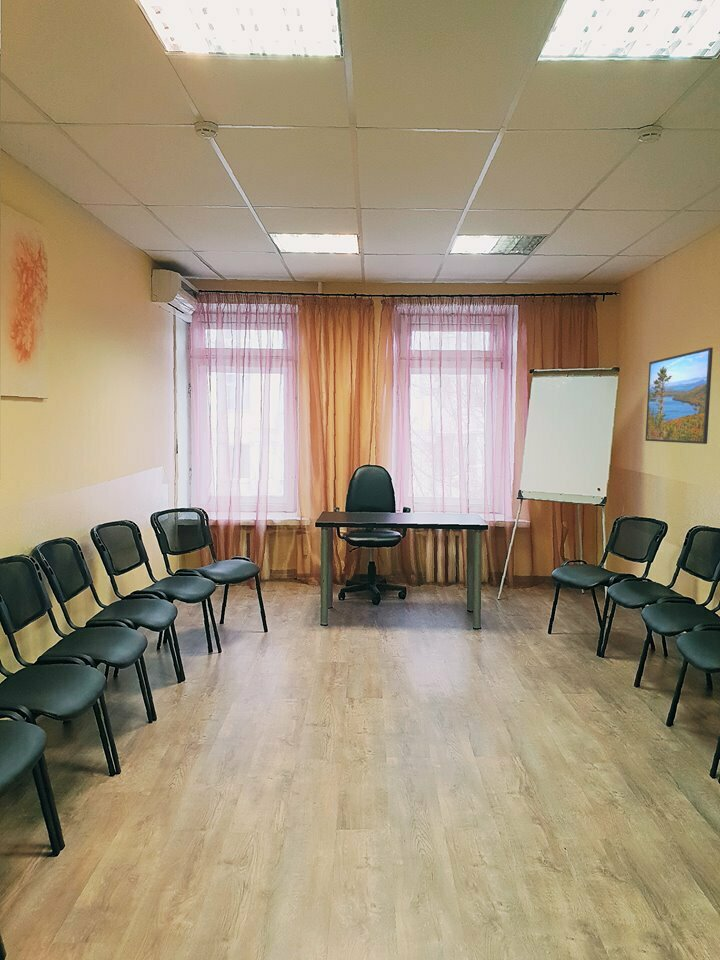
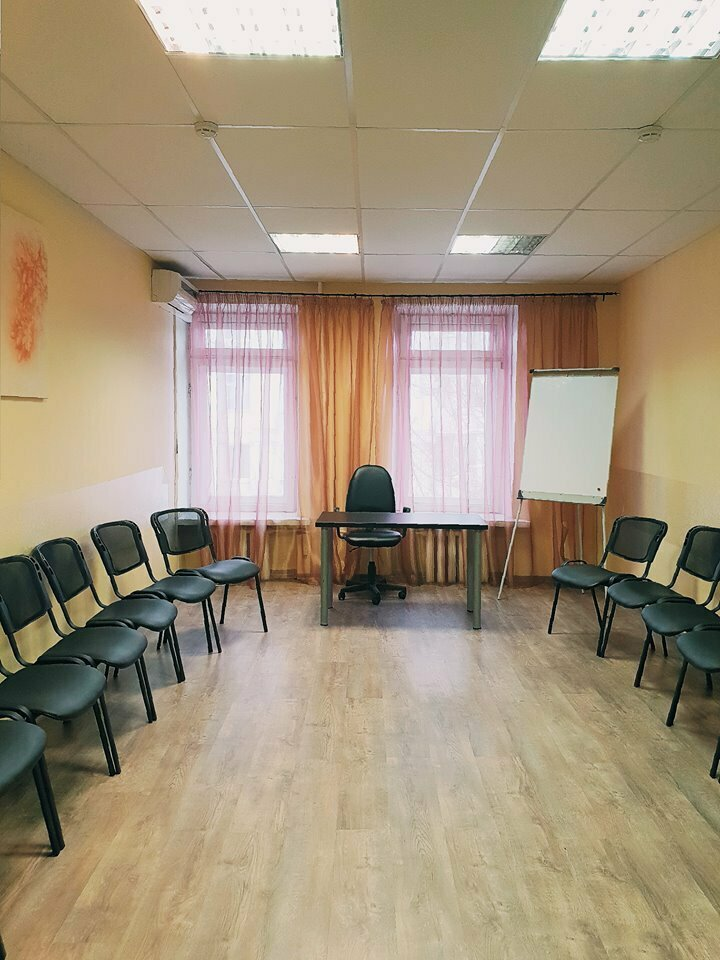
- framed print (675, 399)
